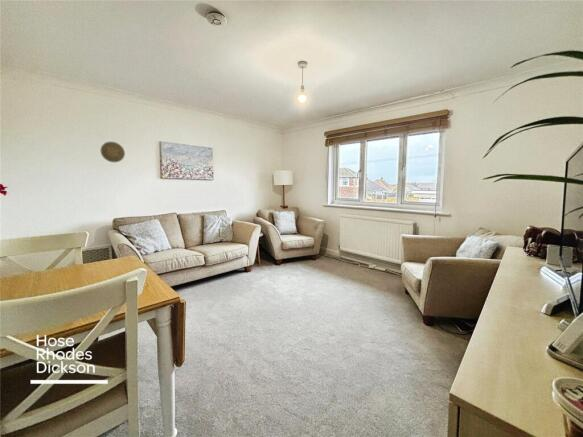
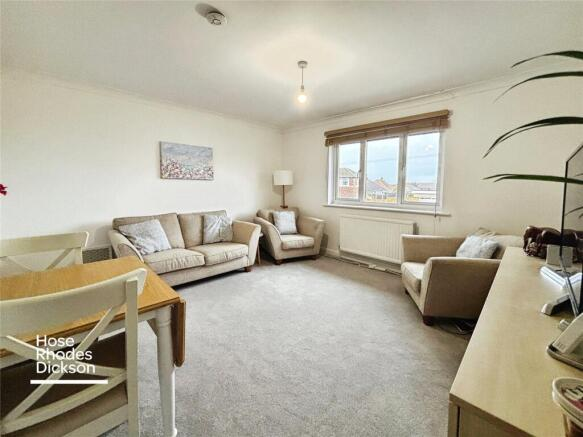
- decorative plate (113, 152)
